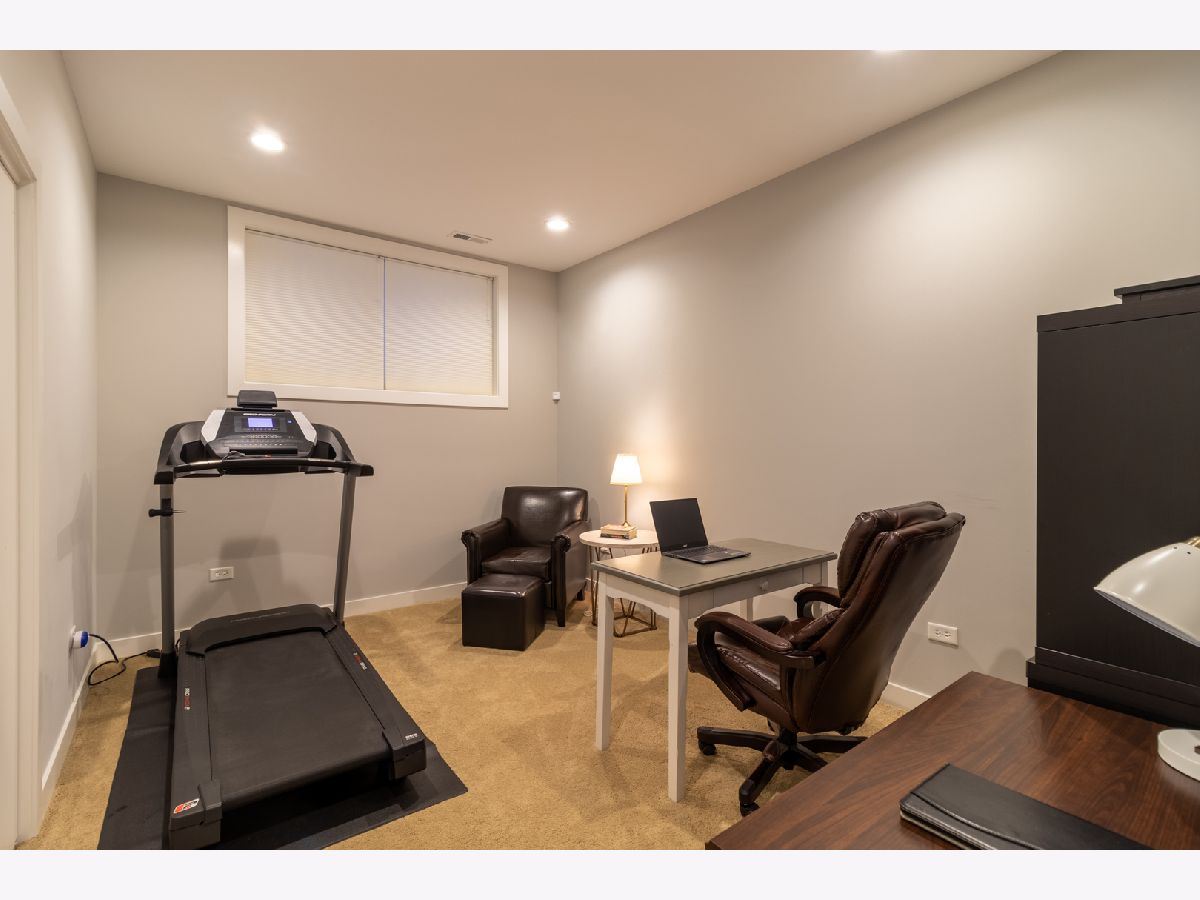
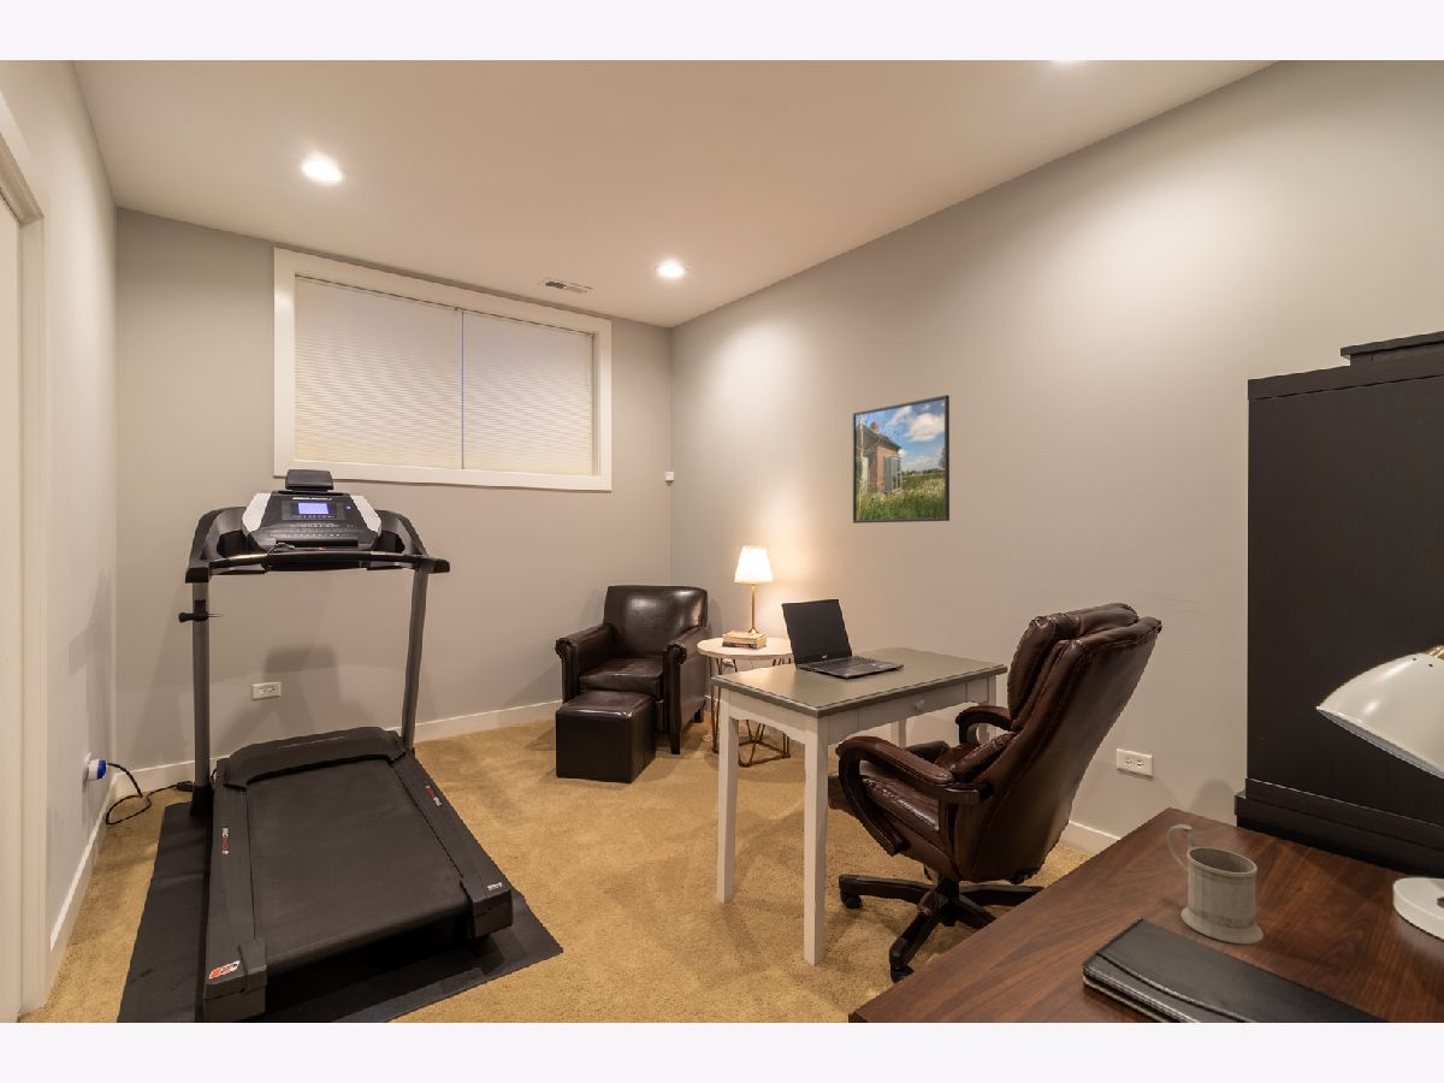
+ mug (1207, 876)
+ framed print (898, 463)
